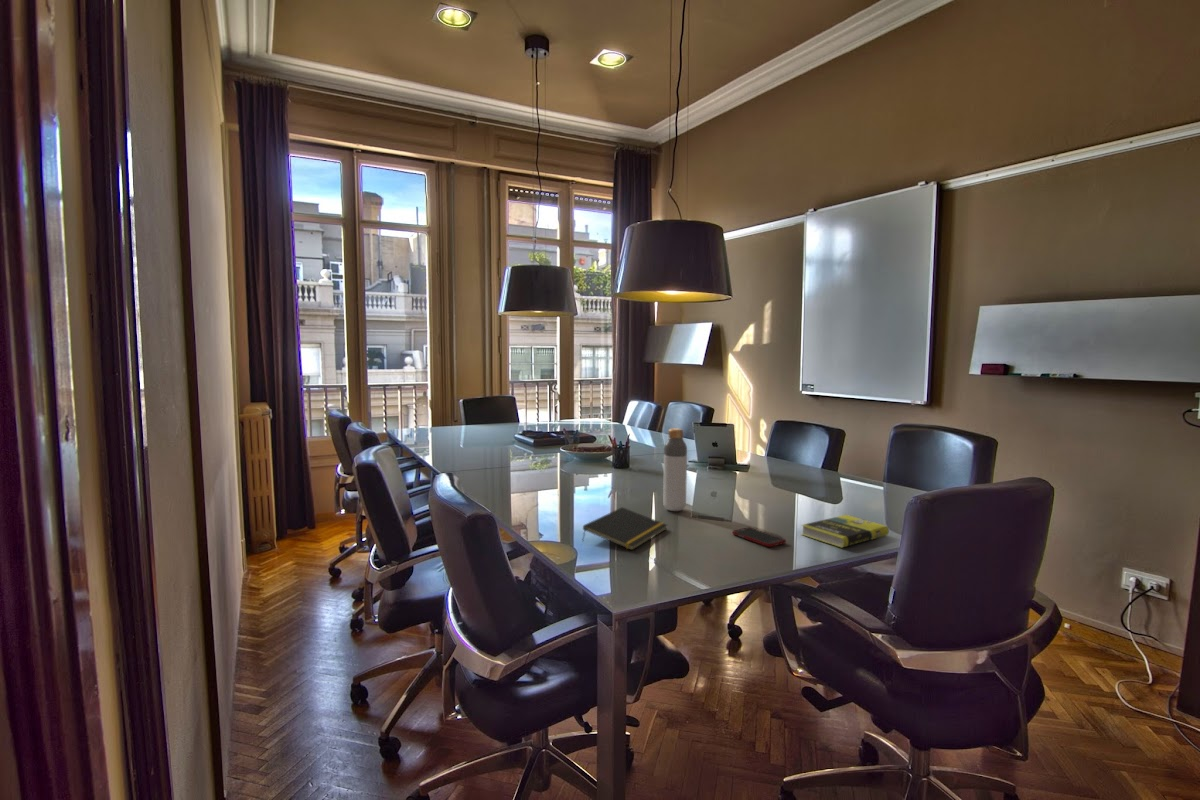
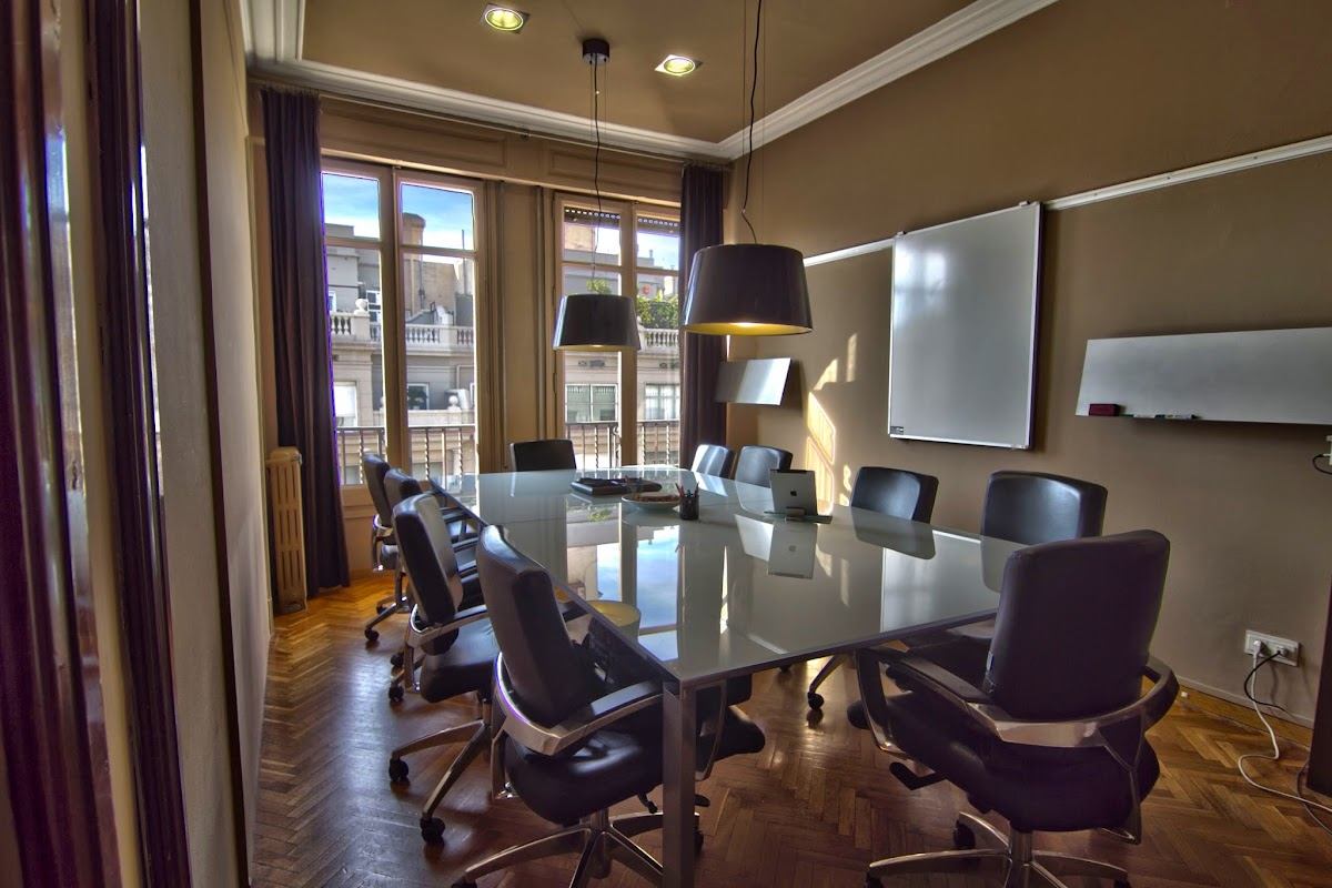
- cell phone (758, 536)
- bottle (675, 469)
- book (844, 530)
- notepad (626, 527)
